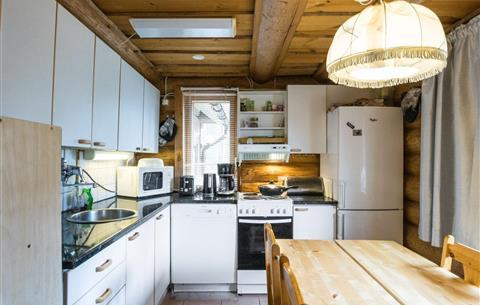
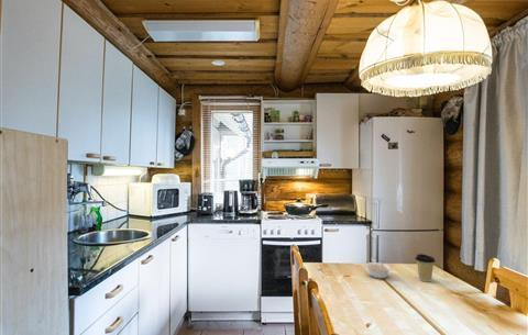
+ coffee cup (425, 268)
+ legume (377, 269)
